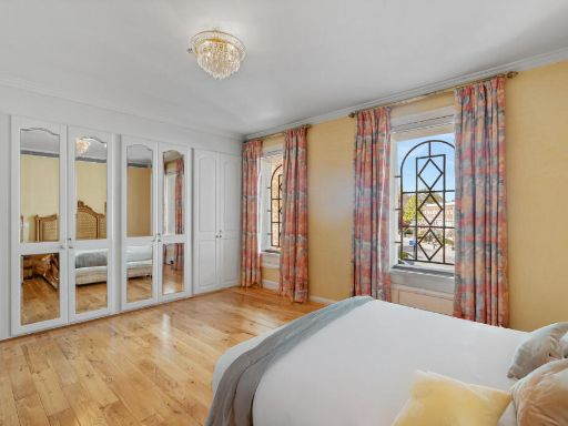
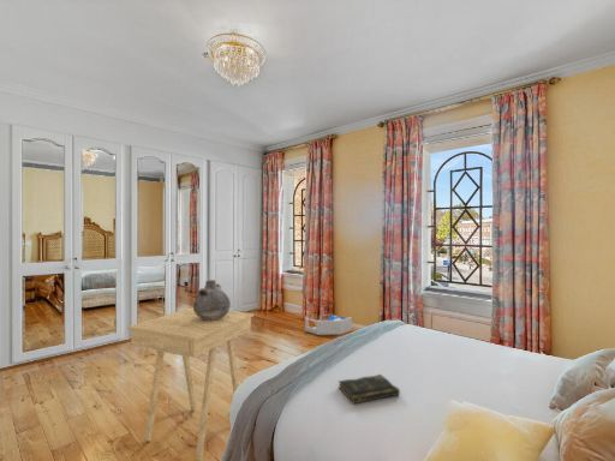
+ storage bin (328, 323)
+ bible (368, 388)
+ side table (191, 376)
+ vase (211, 298)
